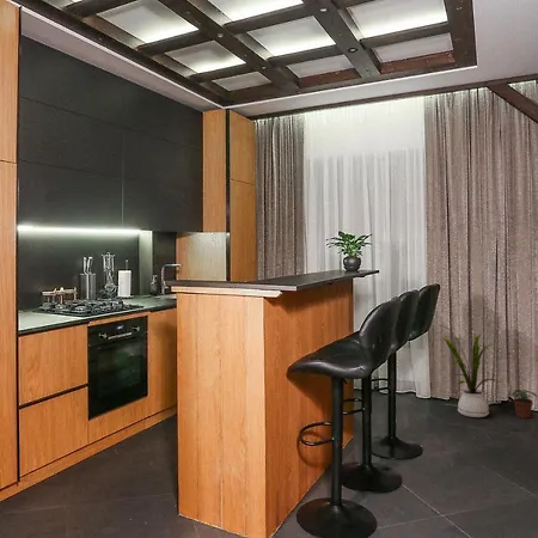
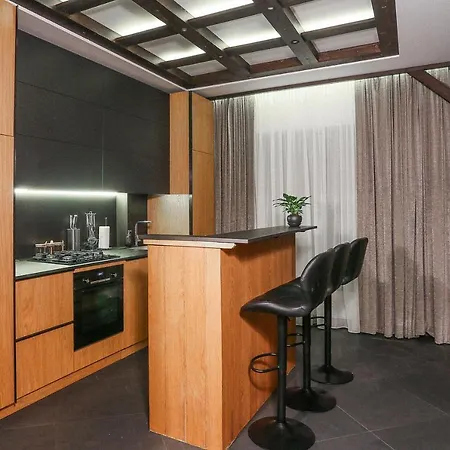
- potted plant (524, 403)
- house plant (467, 367)
